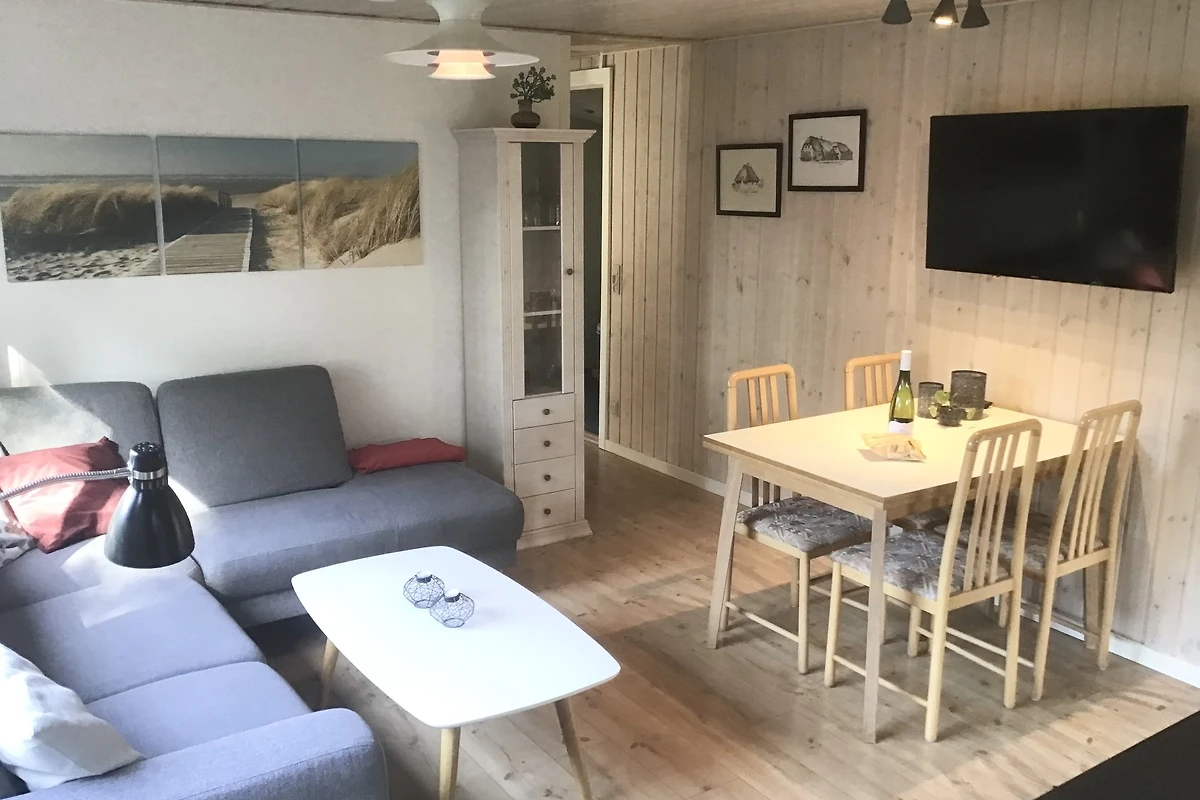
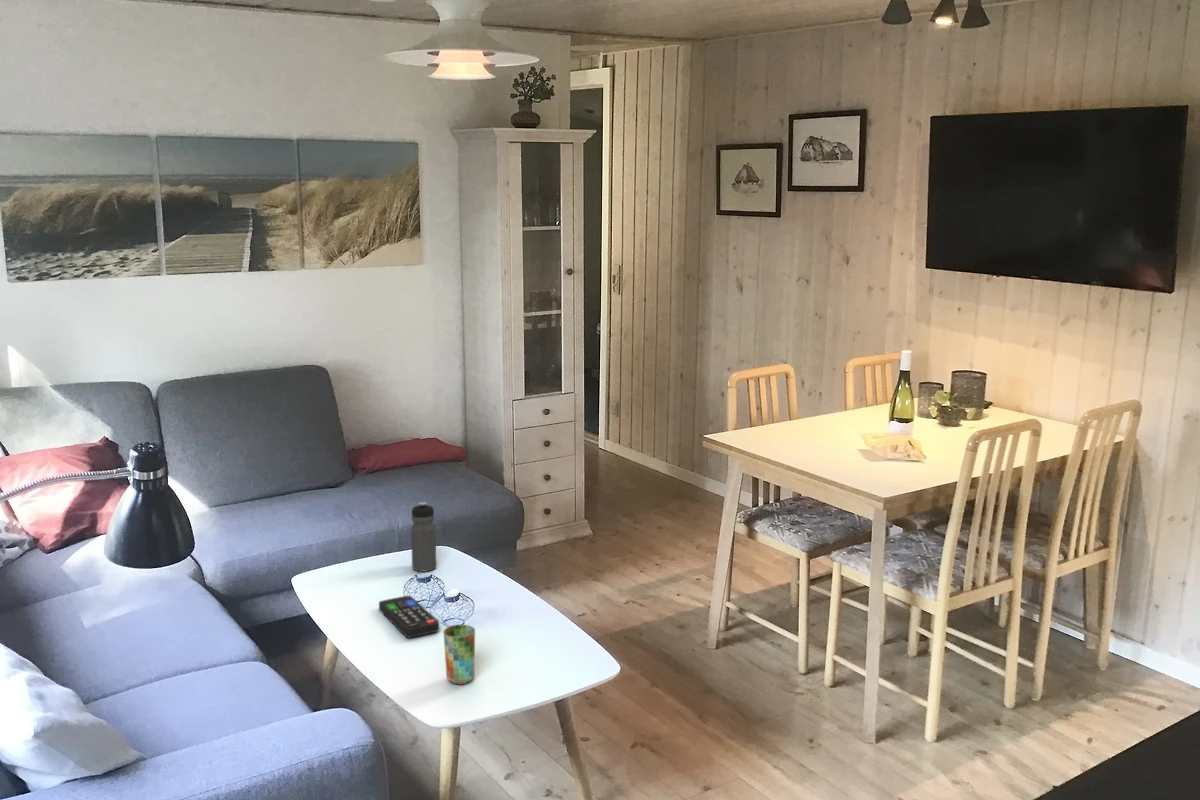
+ remote control (408, 615)
+ water bottle (423, 535)
+ cup (459, 655)
